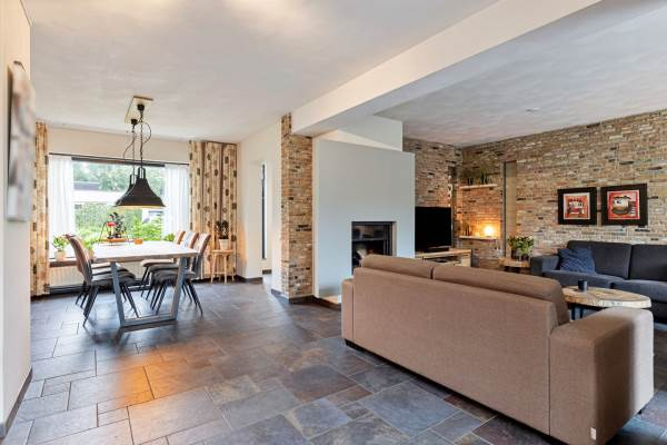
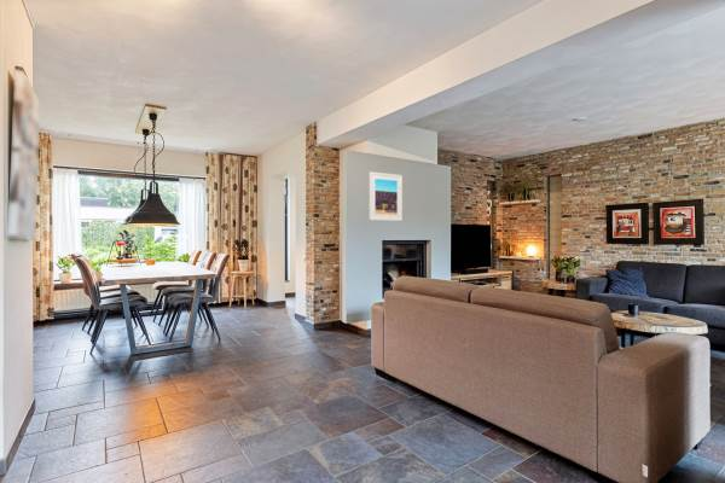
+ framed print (385, 197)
